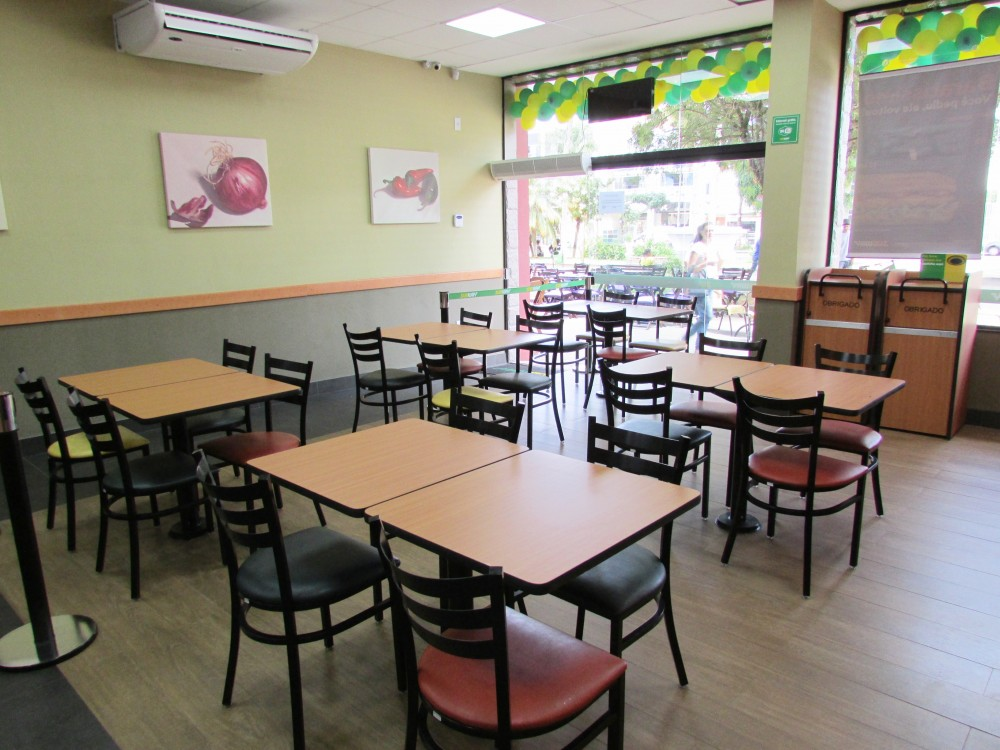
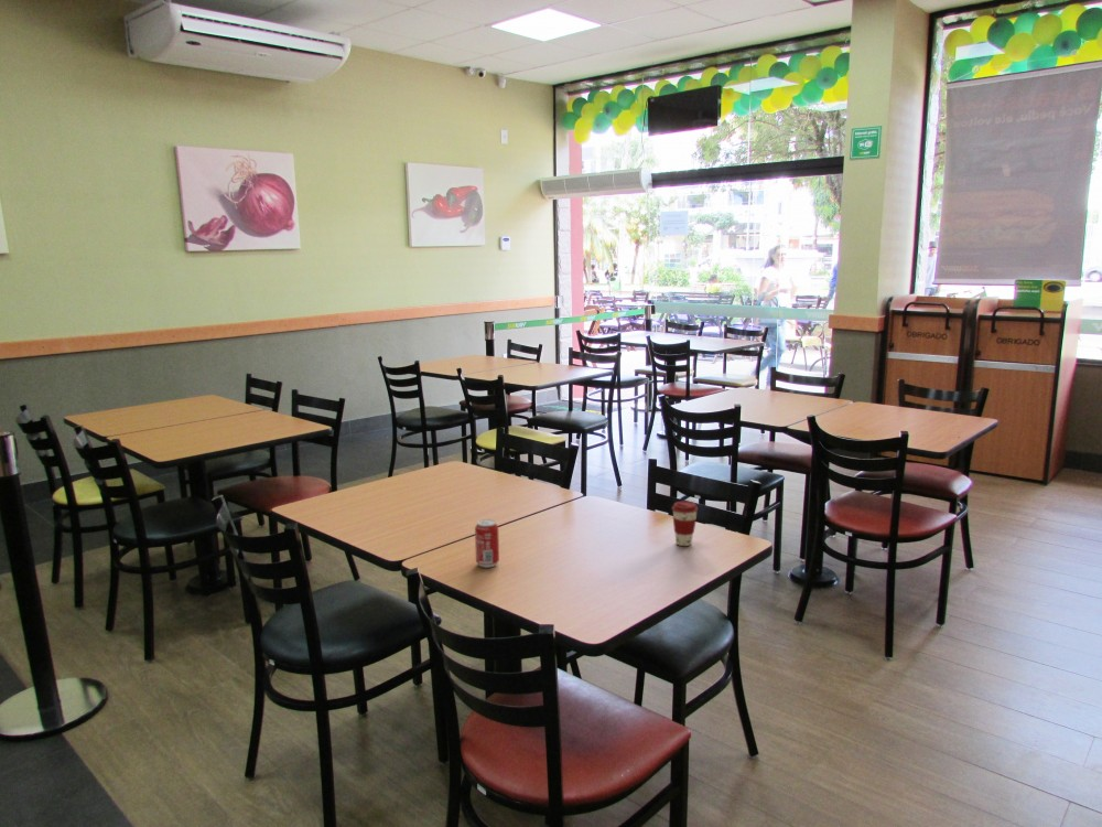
+ beverage can (487, 543)
+ coffee cup (684, 524)
